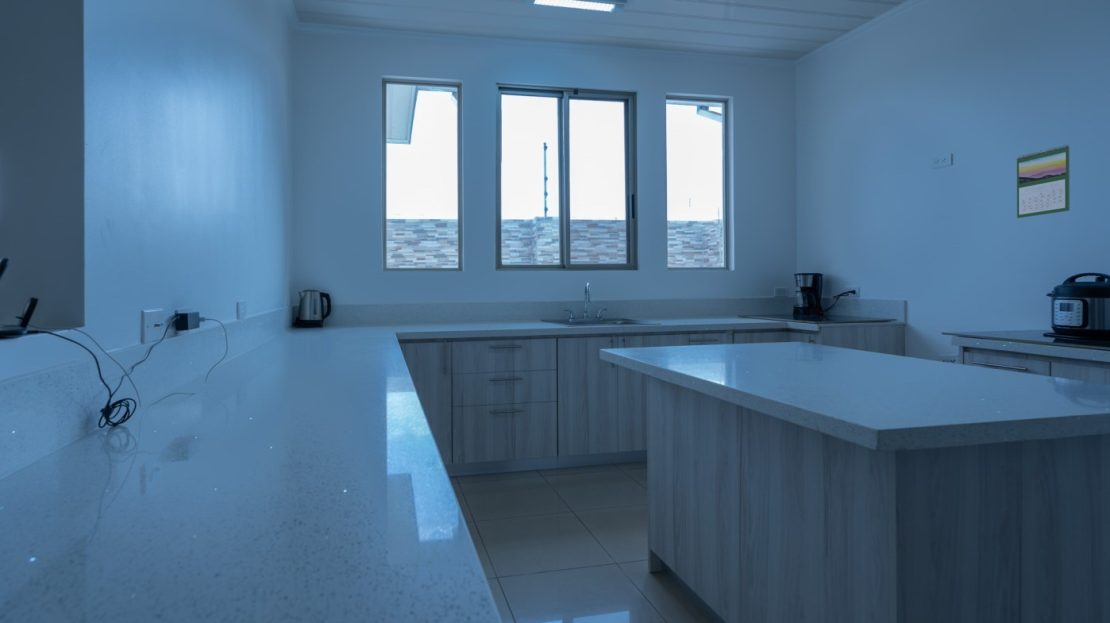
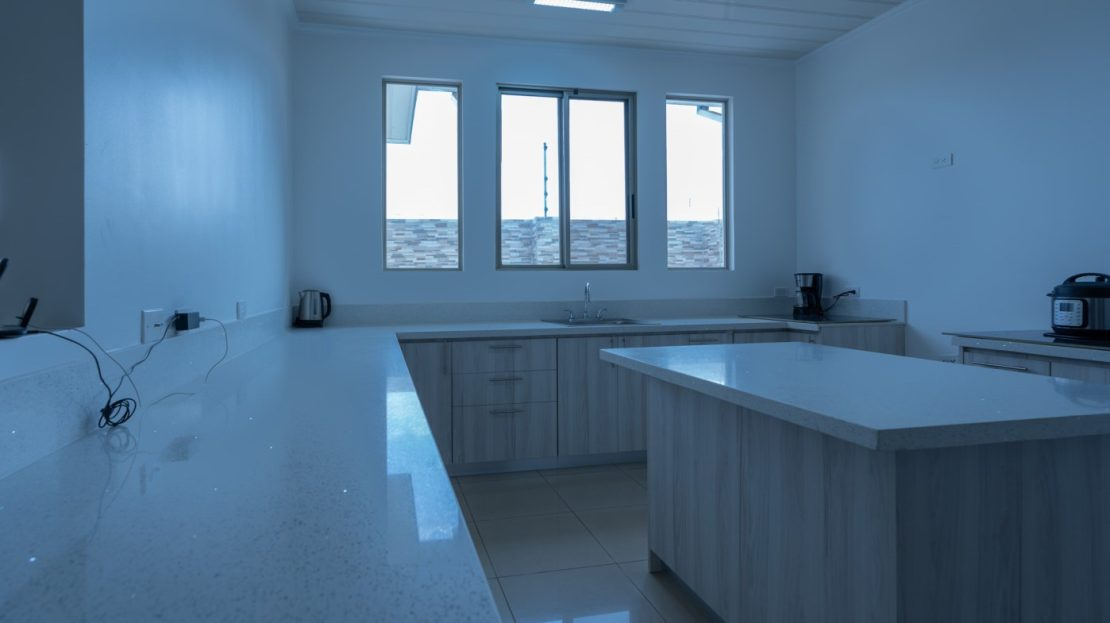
- calendar (1042, 181)
